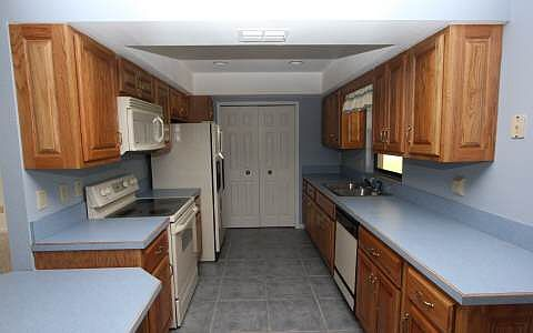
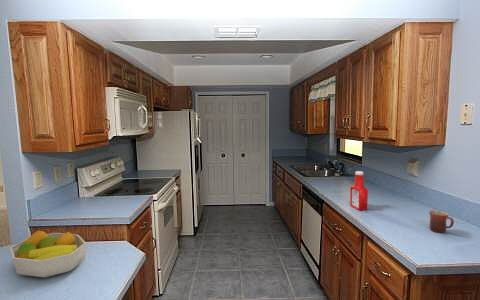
+ soap bottle (359, 189)
+ fruit bowl (49, 250)
+ mug (441, 223)
